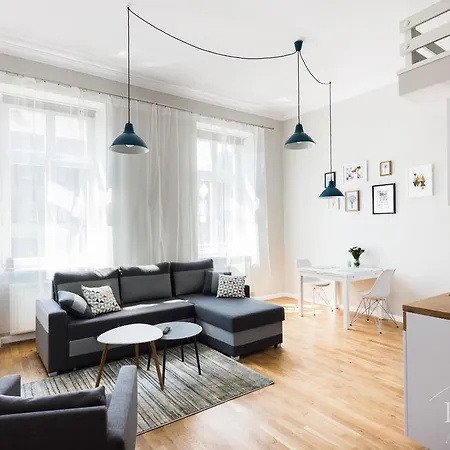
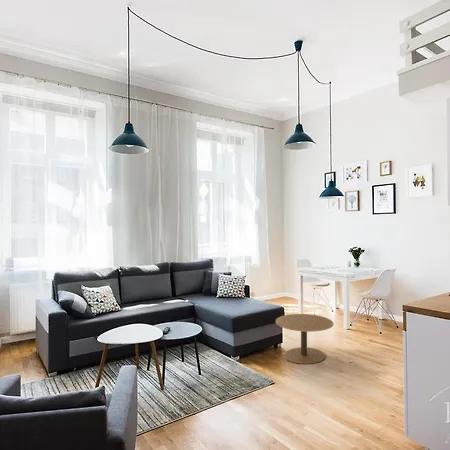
+ side table (304, 338)
